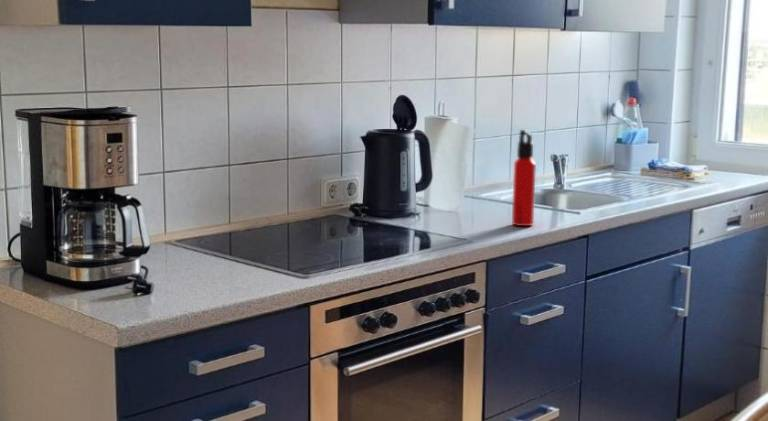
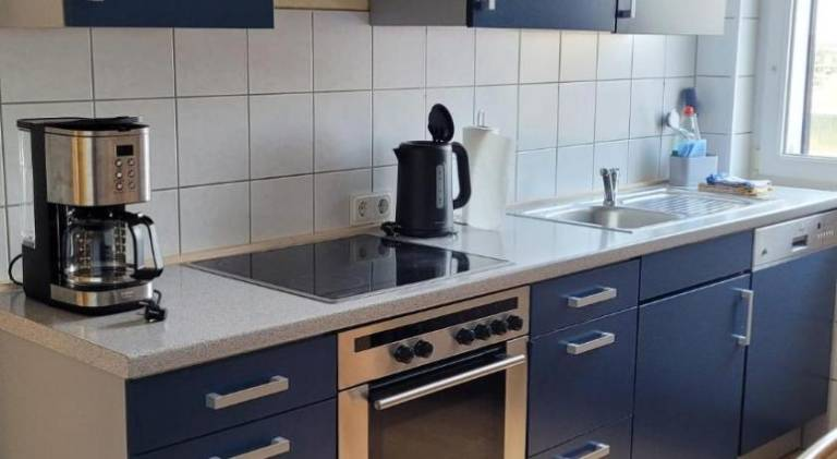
- water bottle (524, 177)
